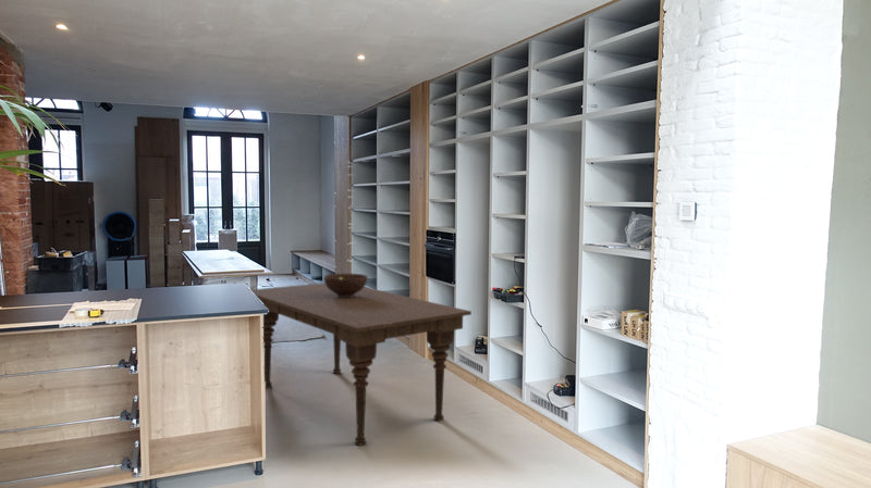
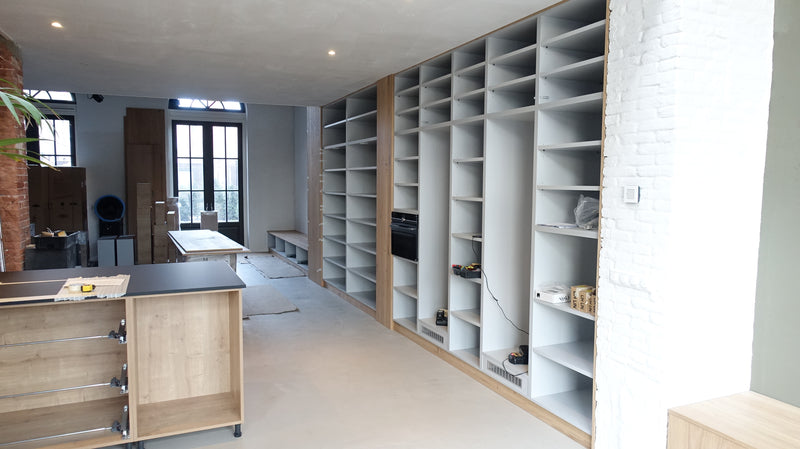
- dining table (346, 351)
- fruit bowl (345, 286)
